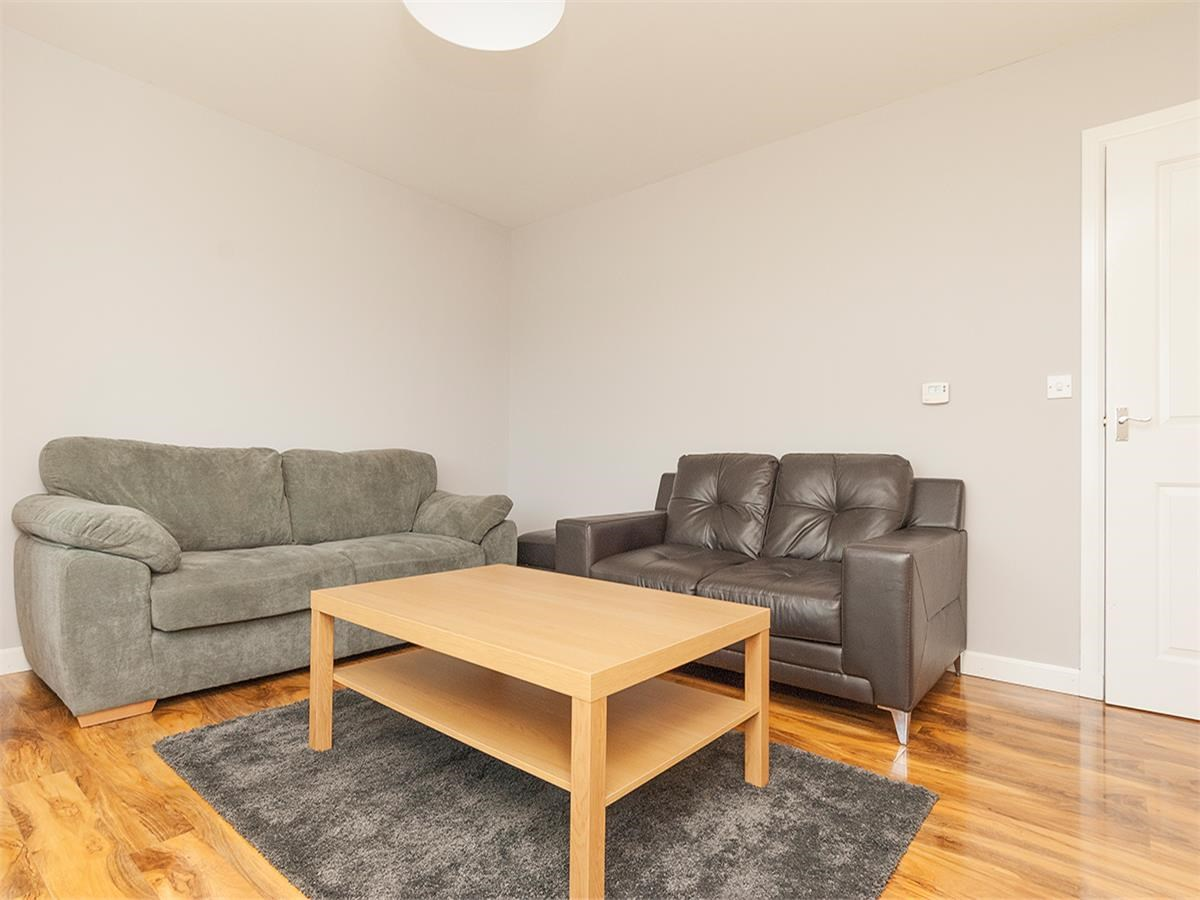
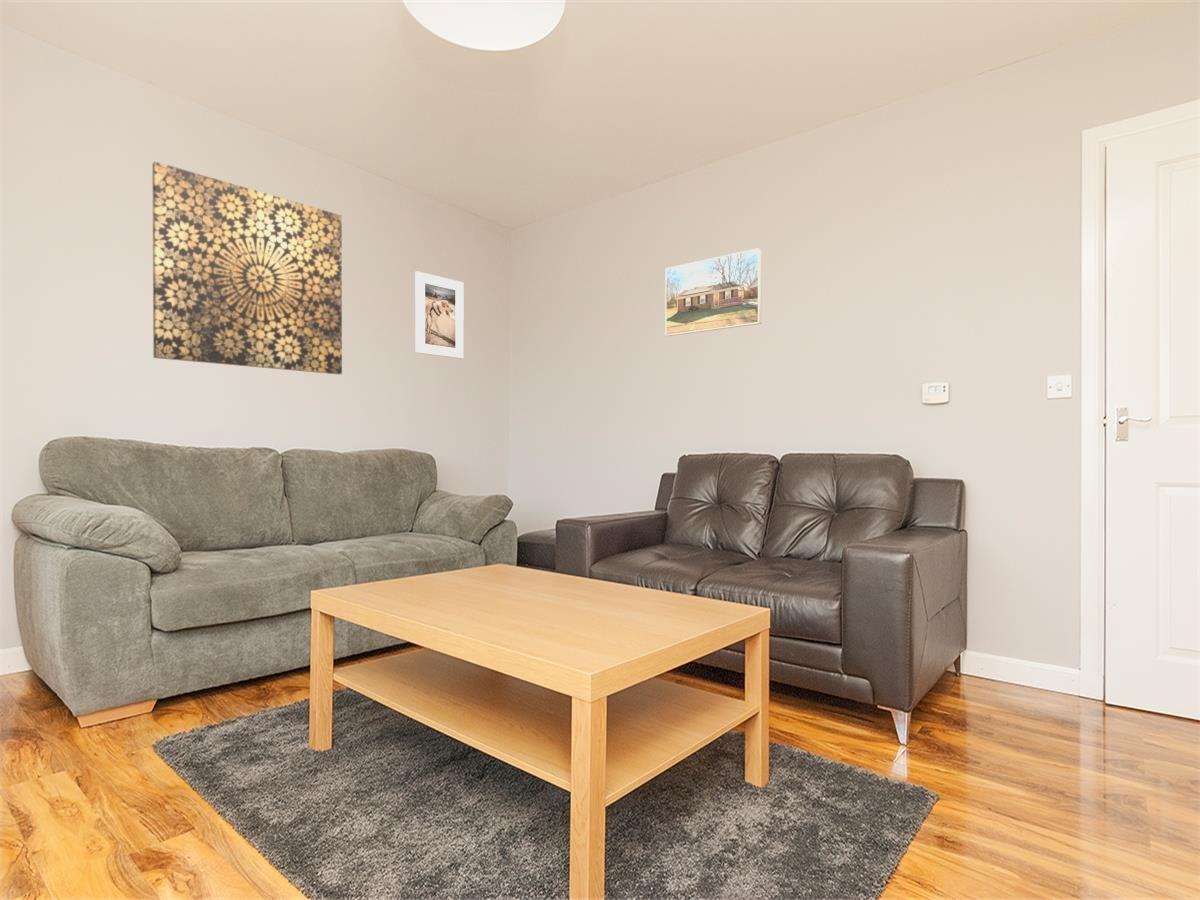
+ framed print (710, 294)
+ wall art (256, 279)
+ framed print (440, 316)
